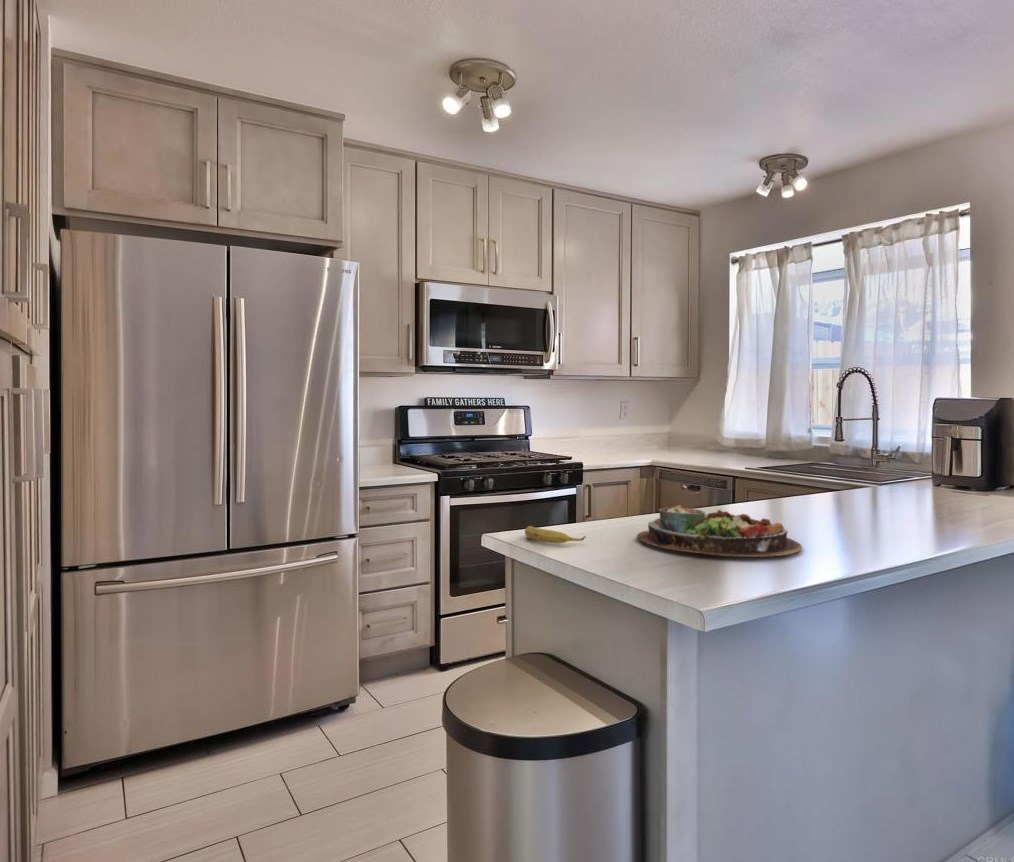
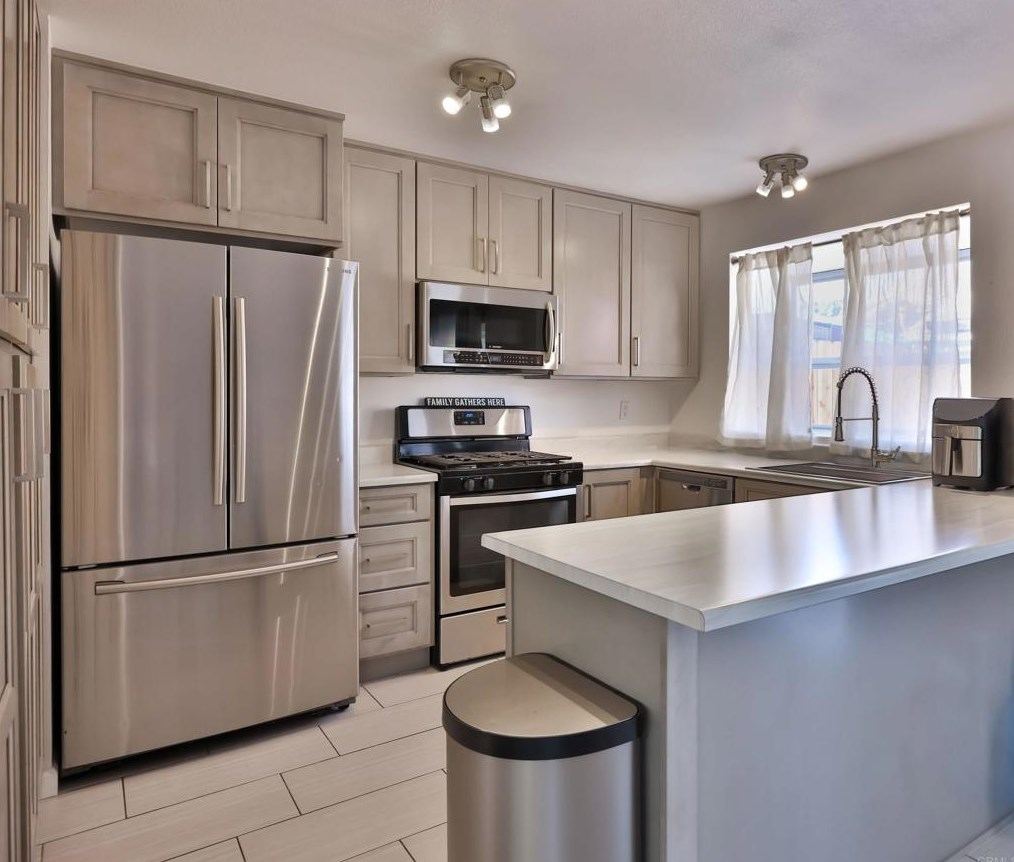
- banana (550, 533)
- food platter (717, 523)
